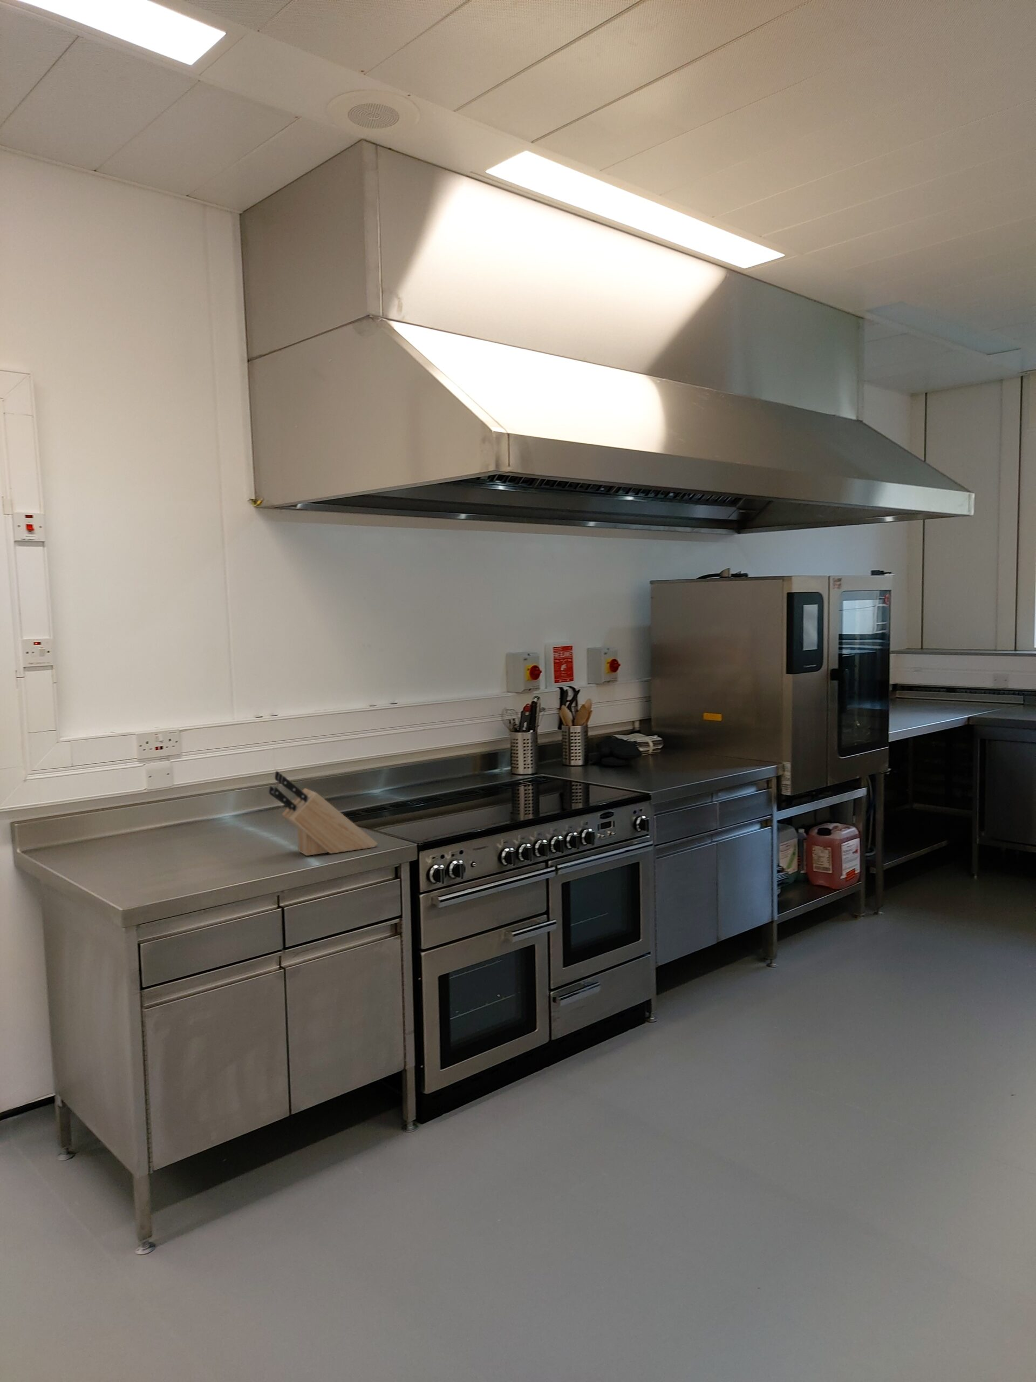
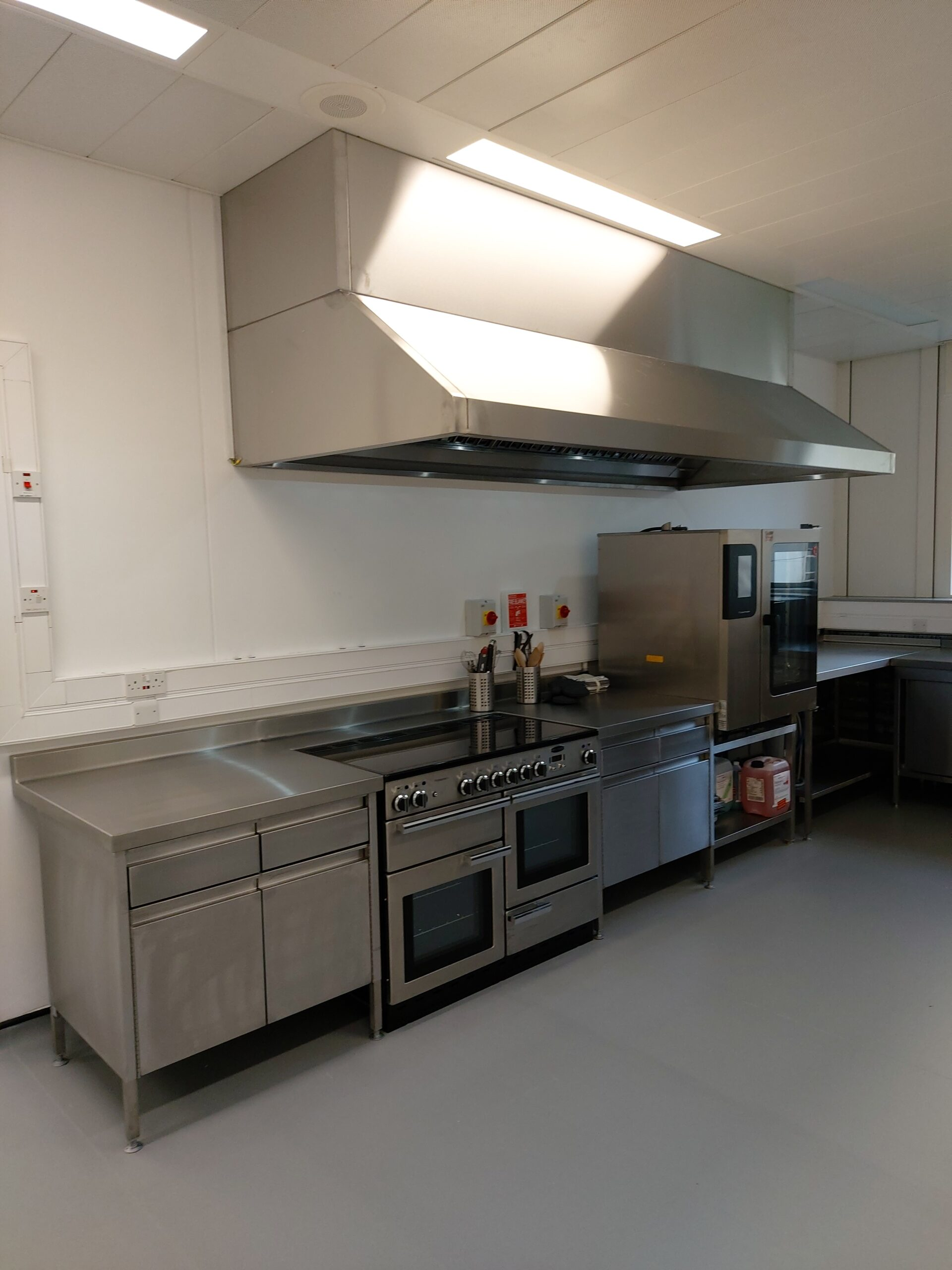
- knife block (322, 810)
